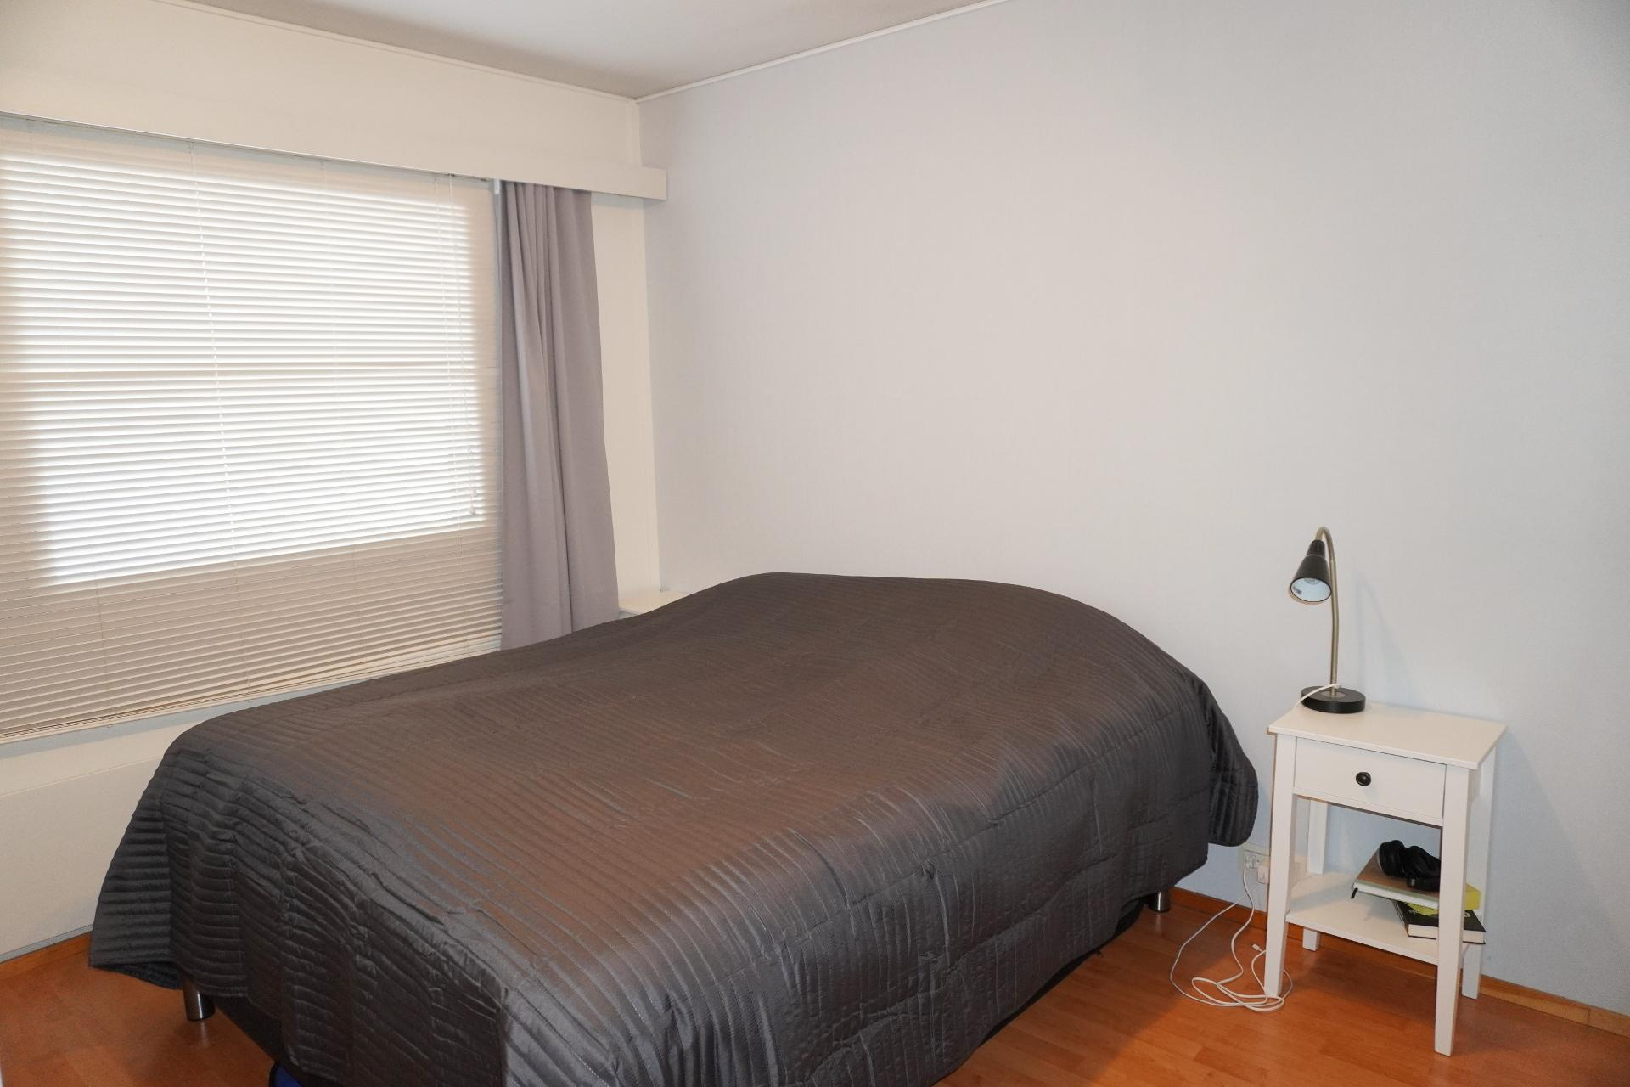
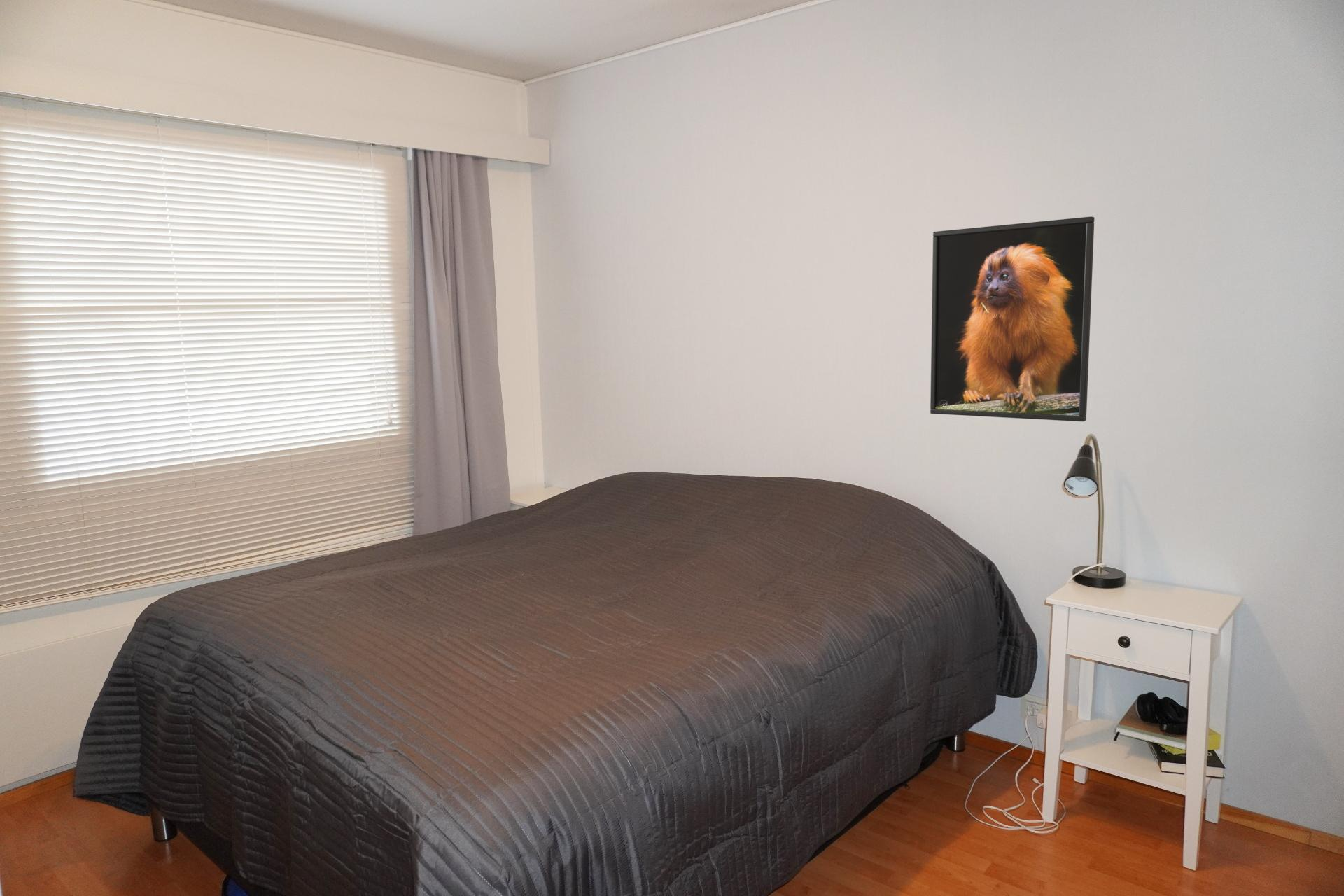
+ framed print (1006, 322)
